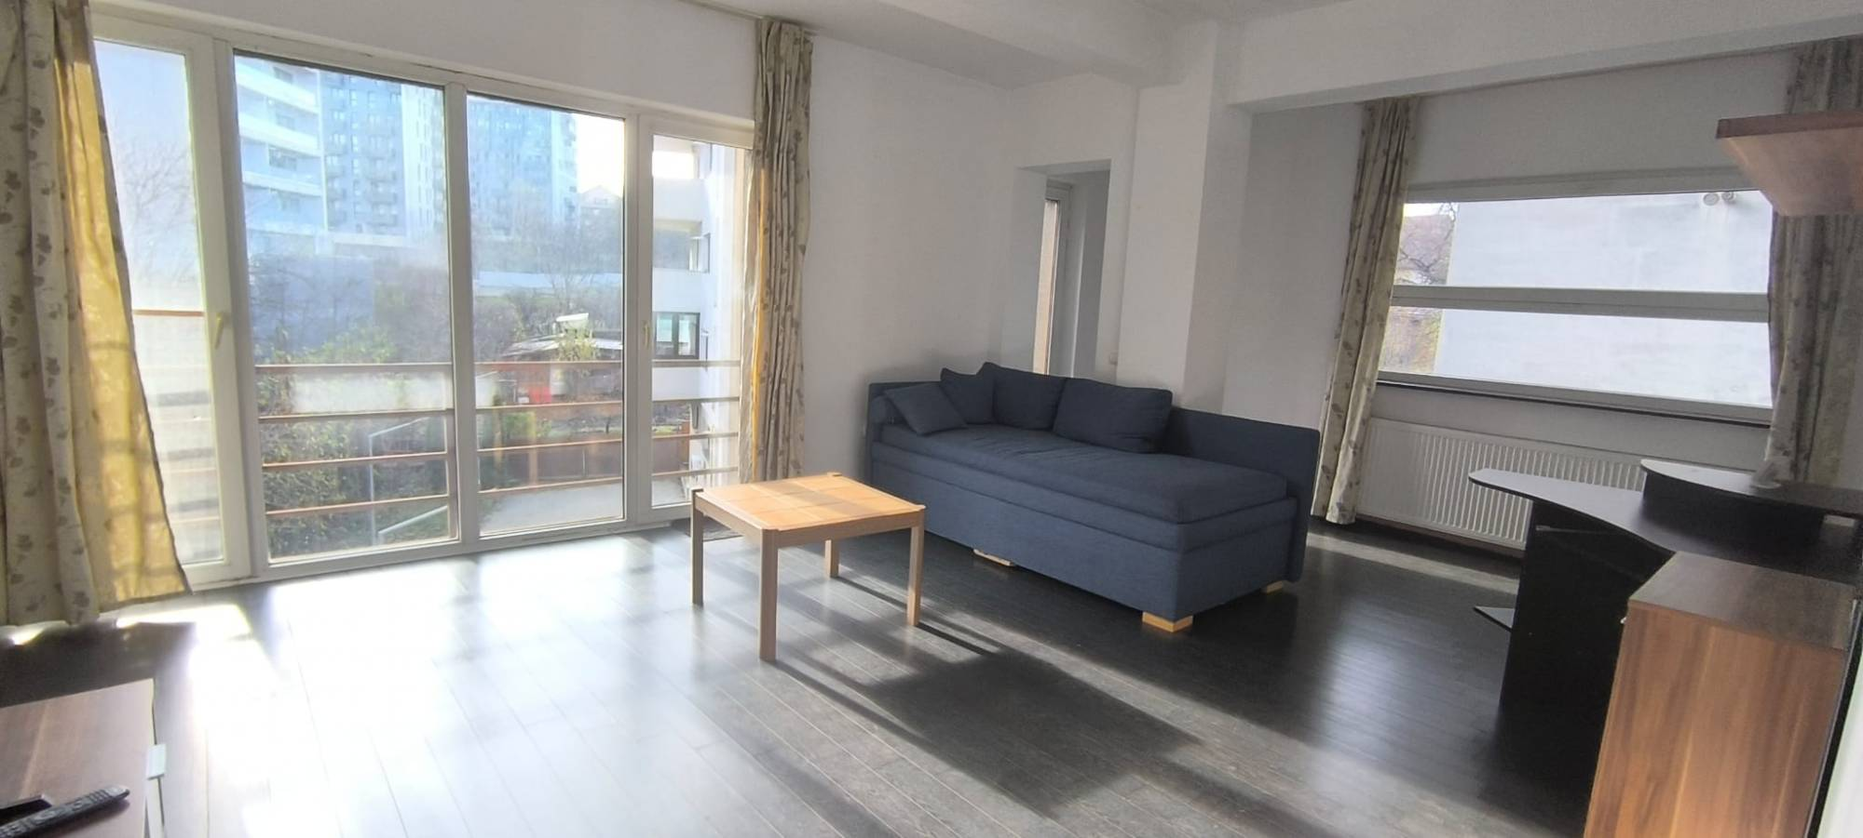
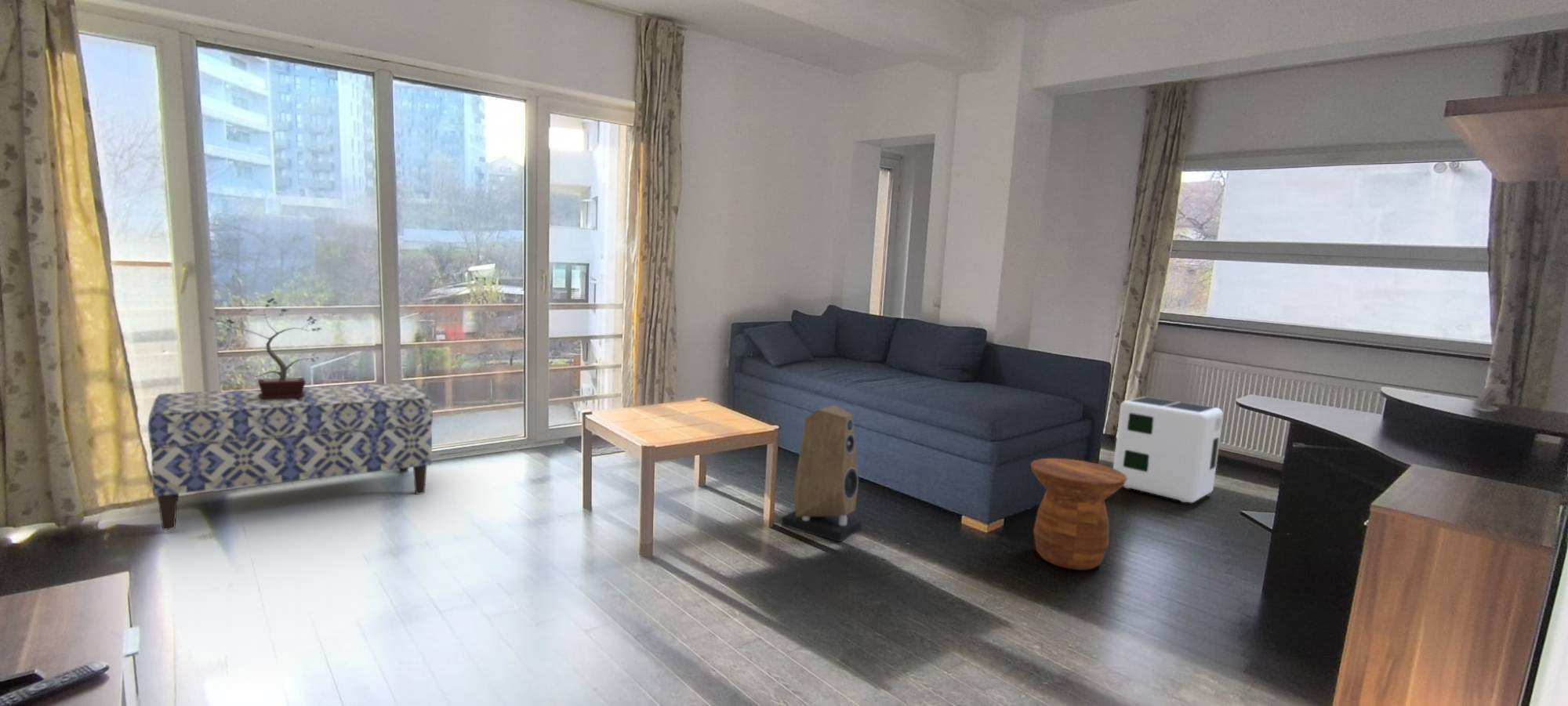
+ air purifier (1166, 448)
+ bench (300, 447)
+ side table (1073, 514)
+ speaker (825, 468)
+ potted plant (267, 346)
